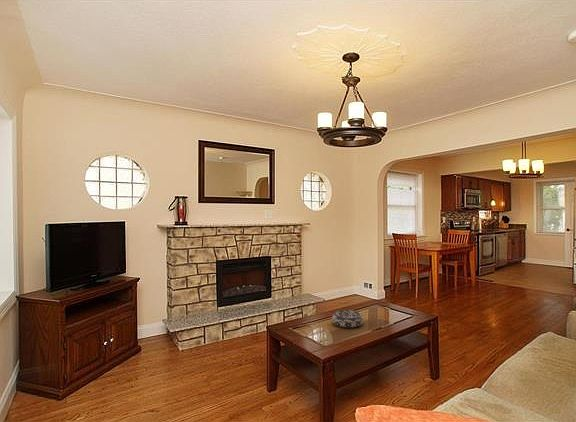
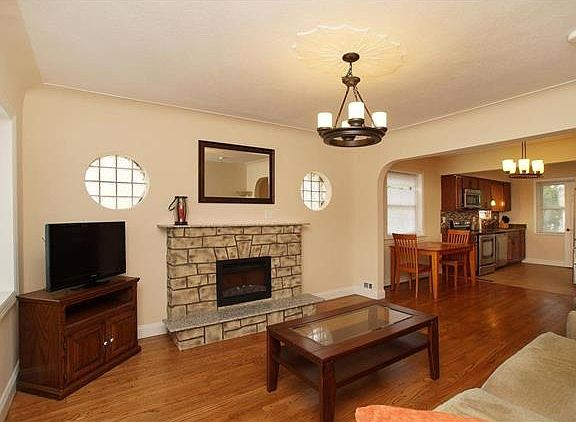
- decorative bowl (347, 318)
